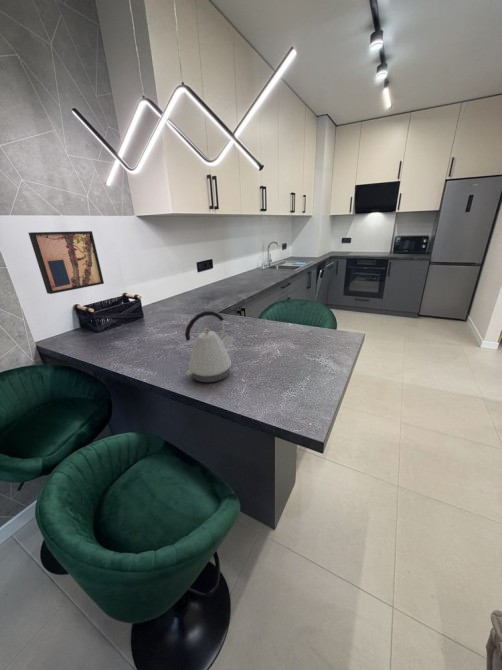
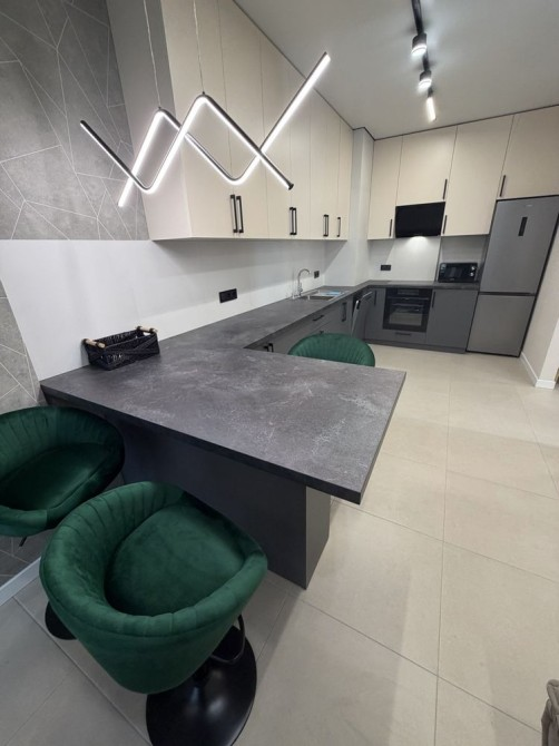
- wall art (70, 261)
- kettle (209, 343)
